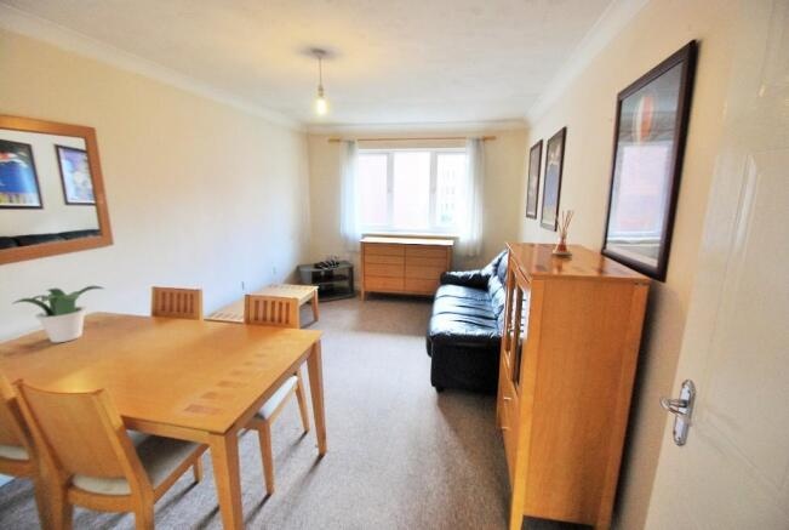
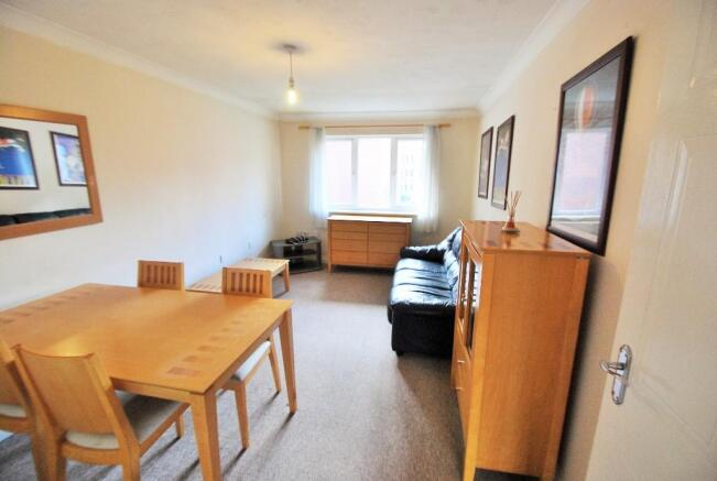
- potted plant (65, 314)
